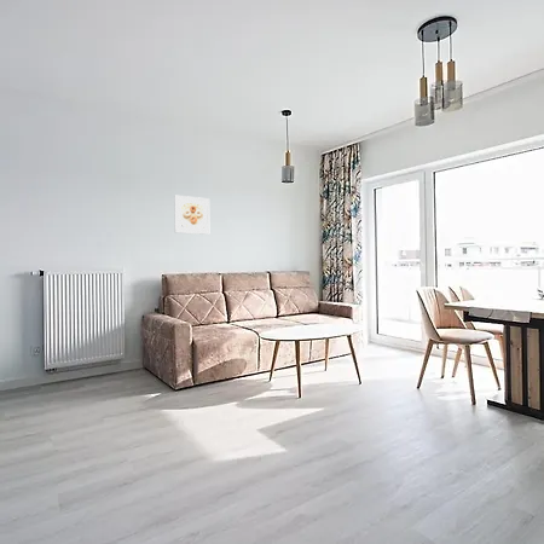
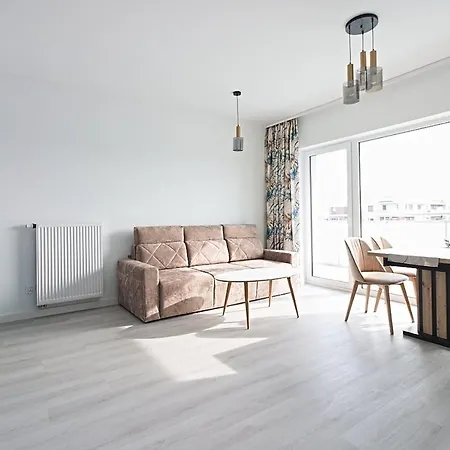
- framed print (192, 215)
